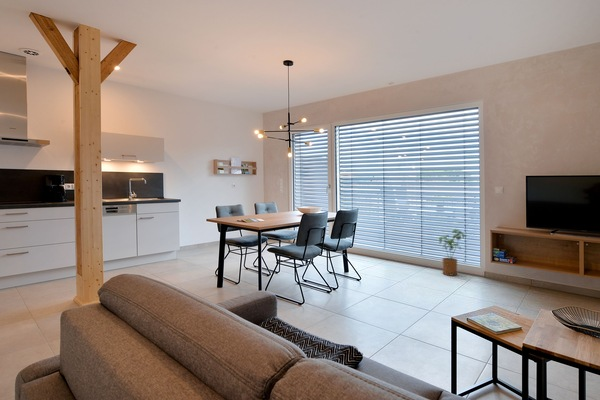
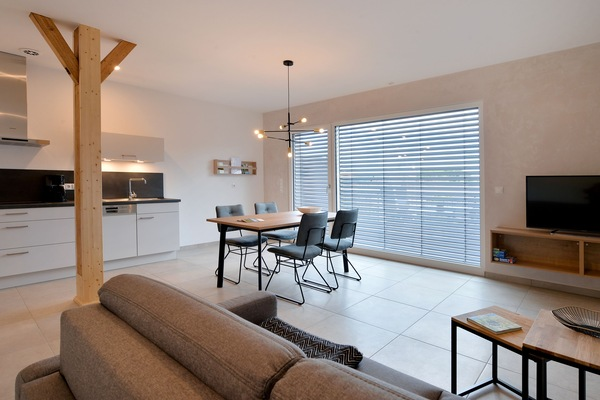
- house plant (450, 252)
